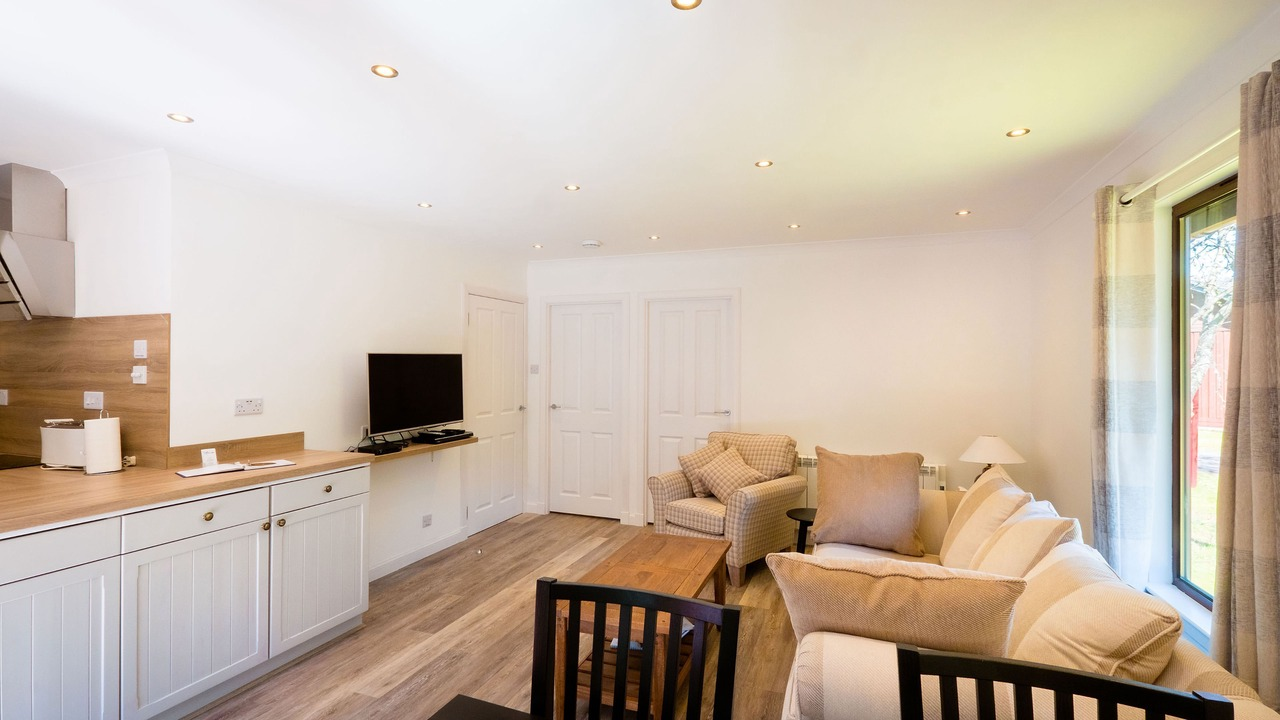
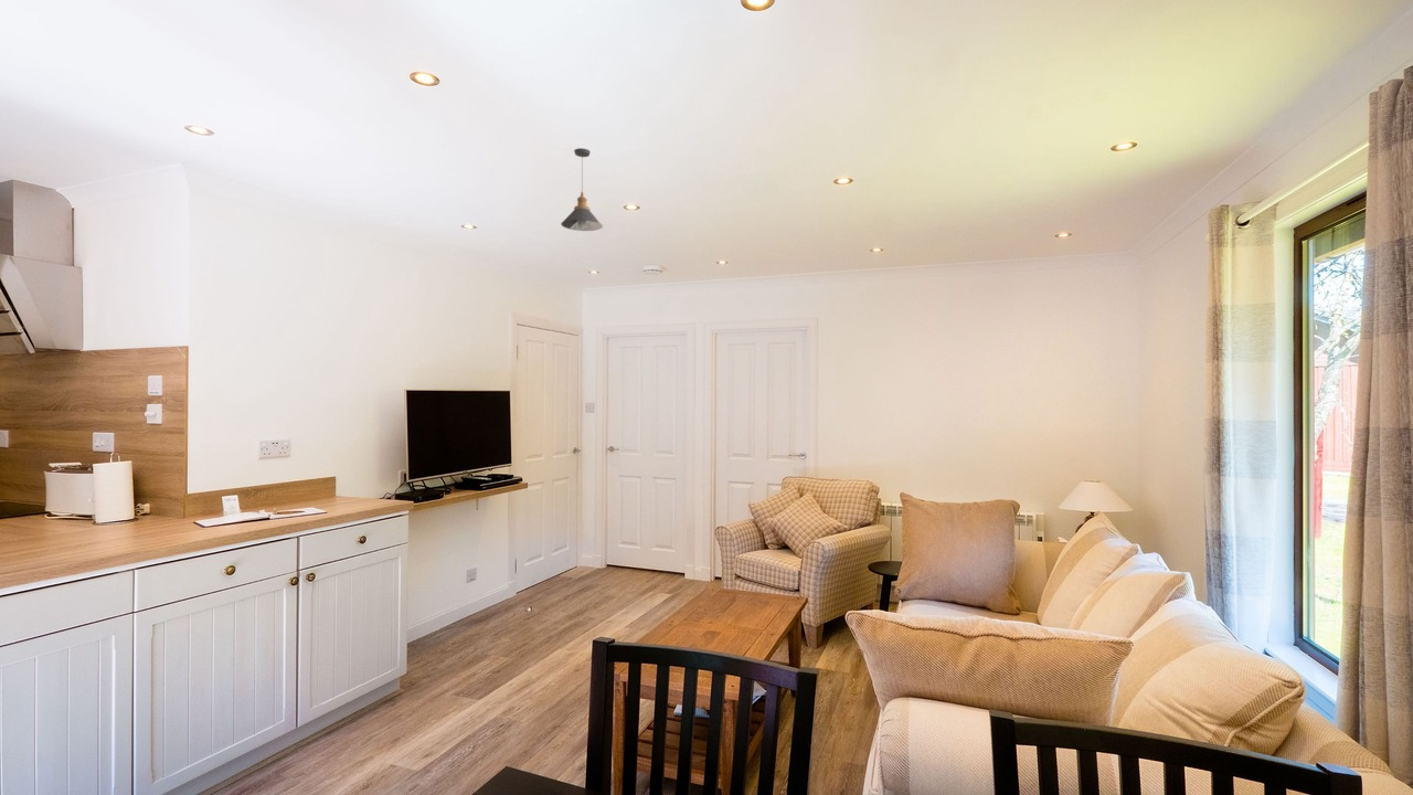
+ pendant light (582, 190)
